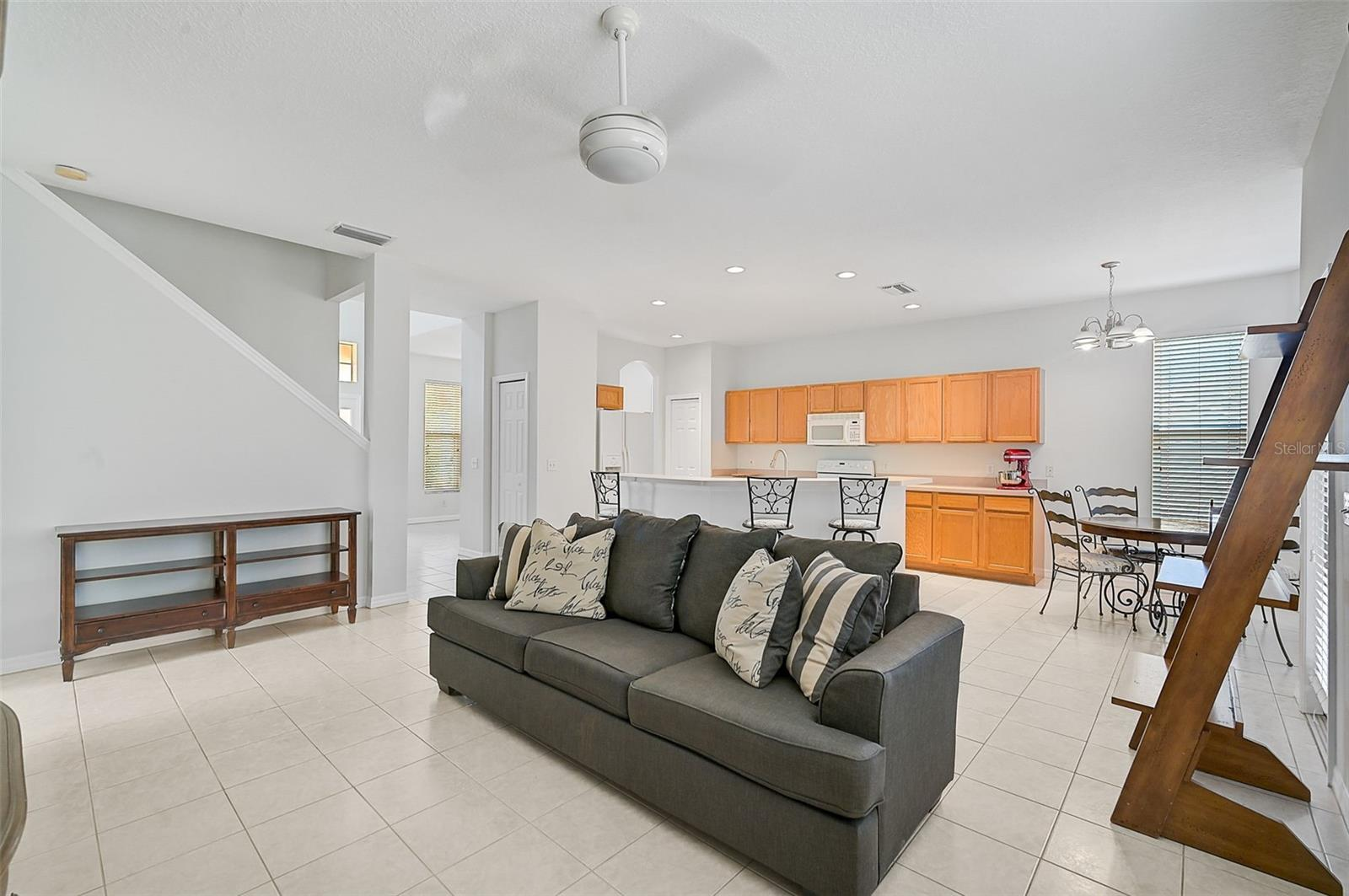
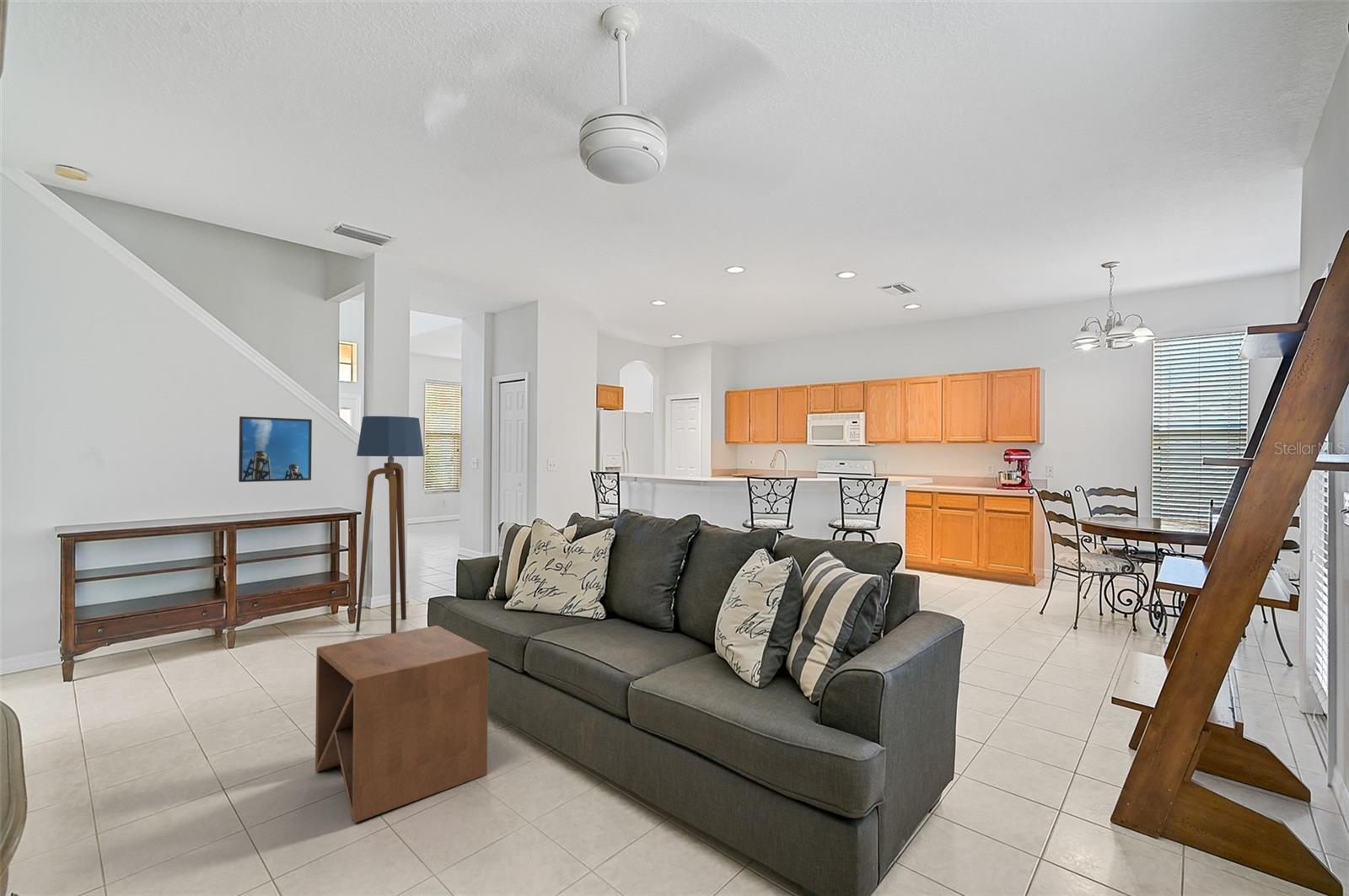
+ side table (401, 711)
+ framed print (277, 449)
+ floor lamp (390, 521)
